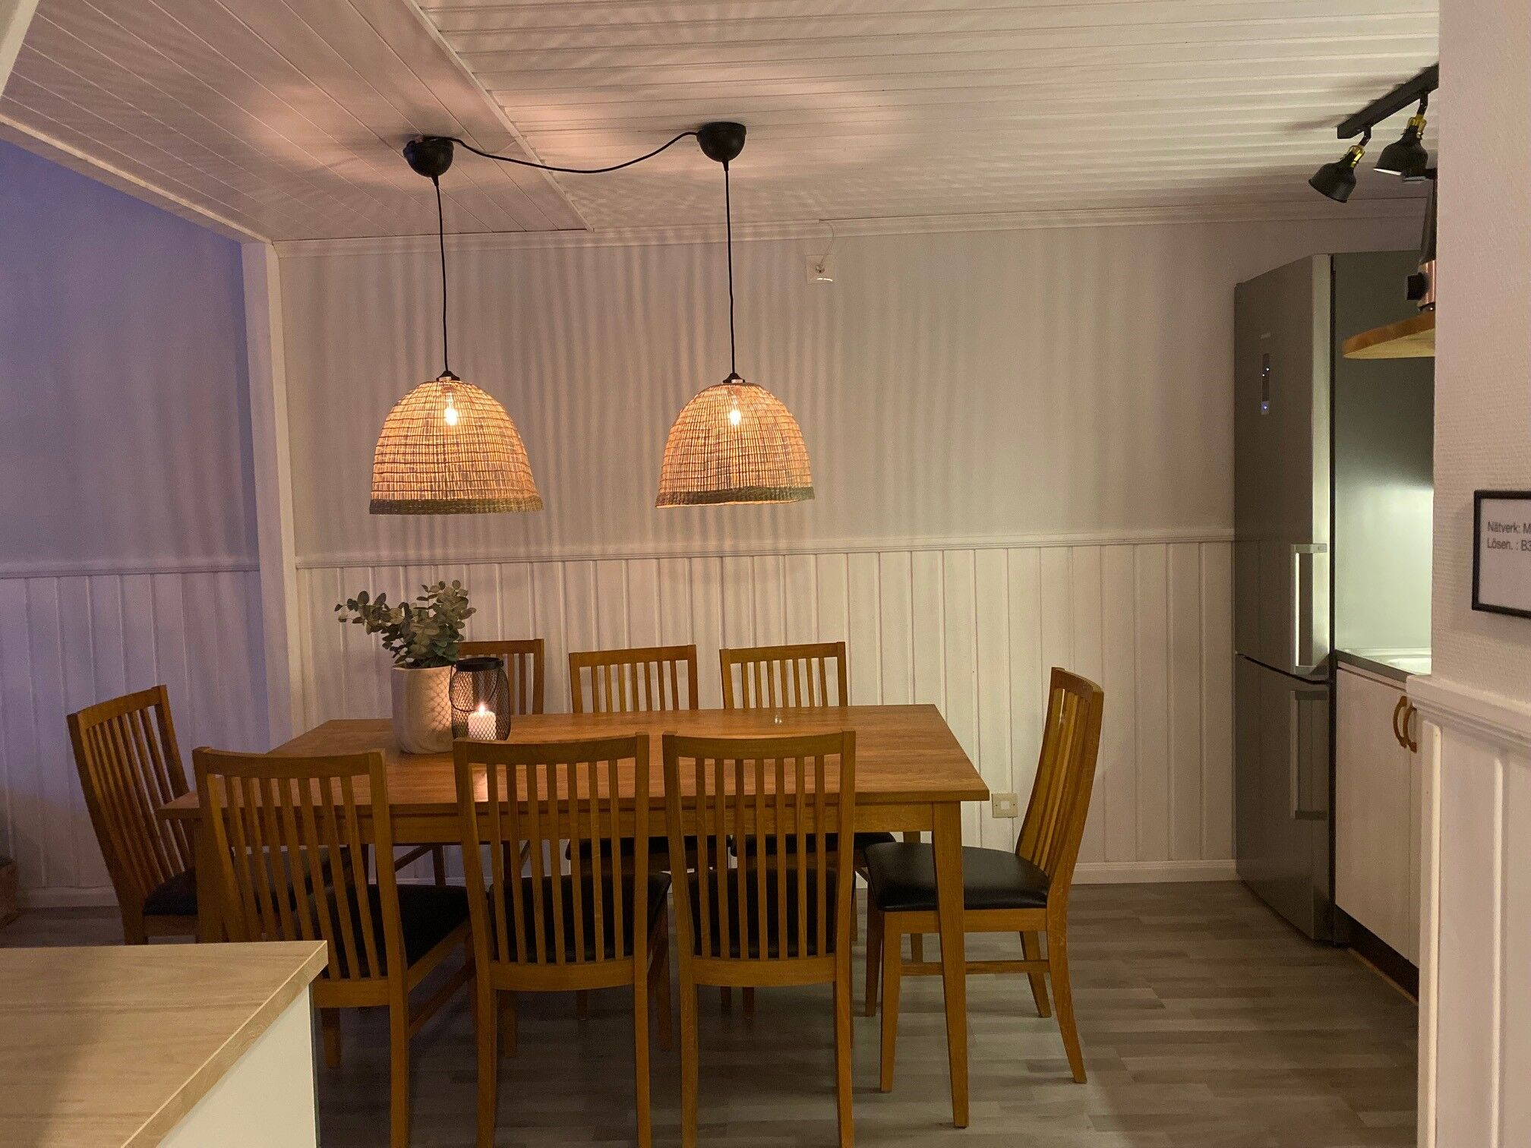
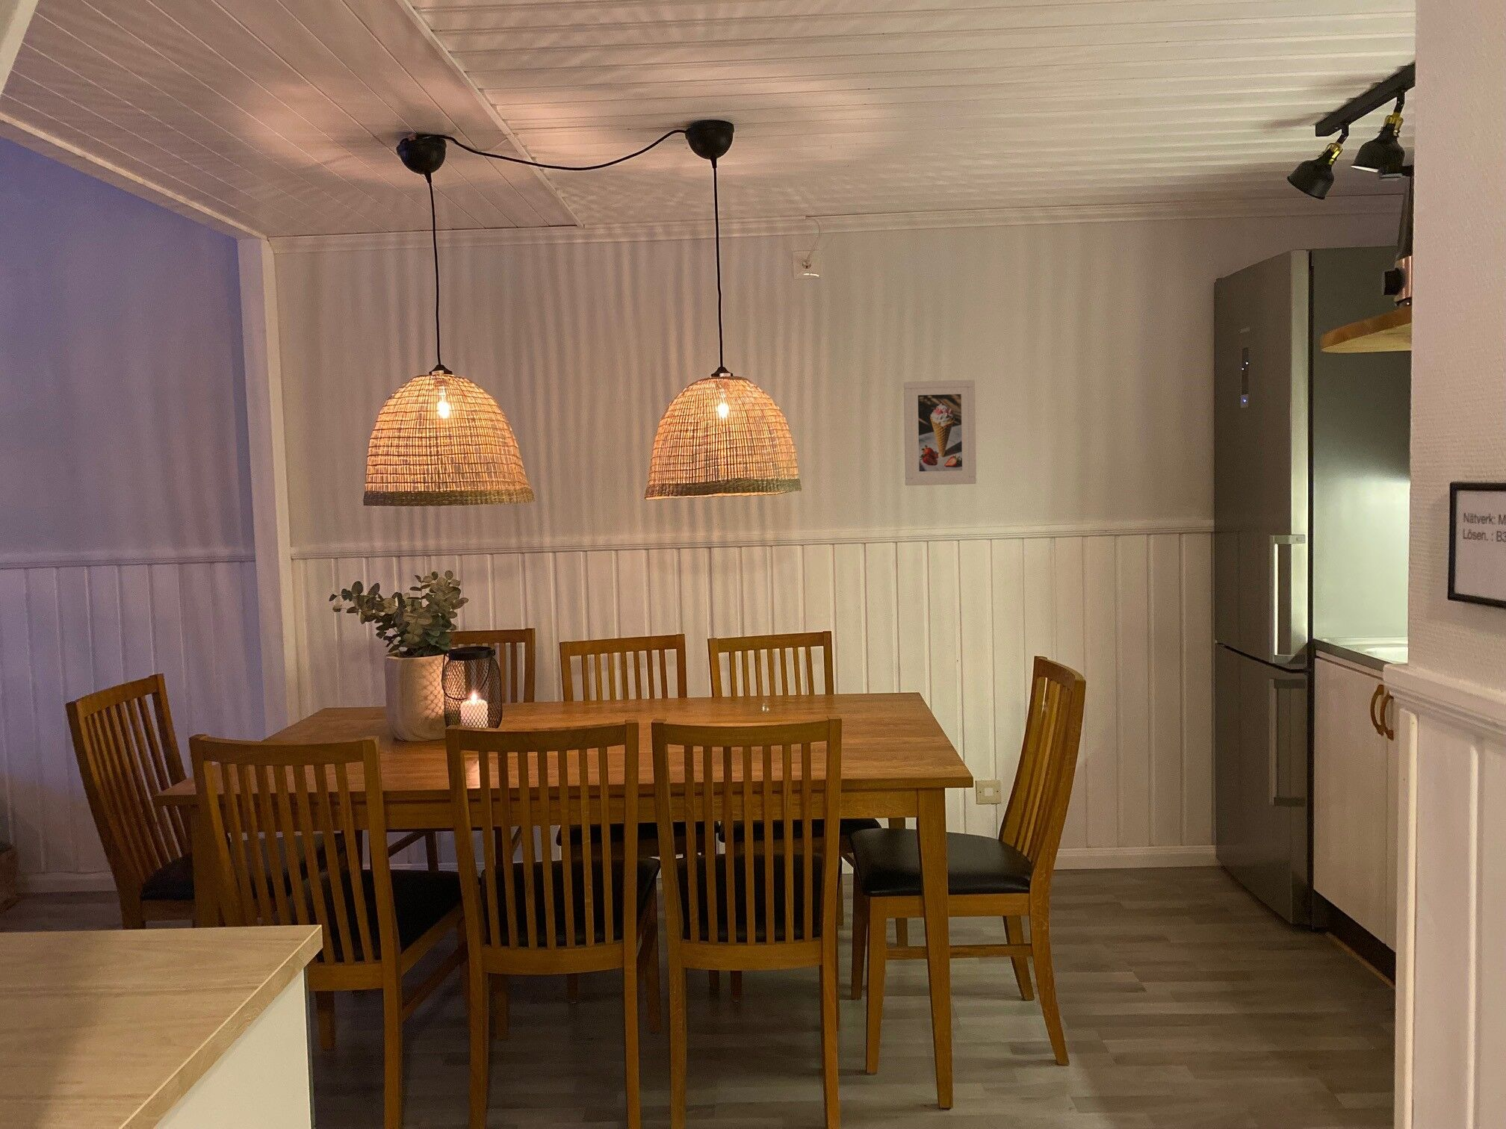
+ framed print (939, 433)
